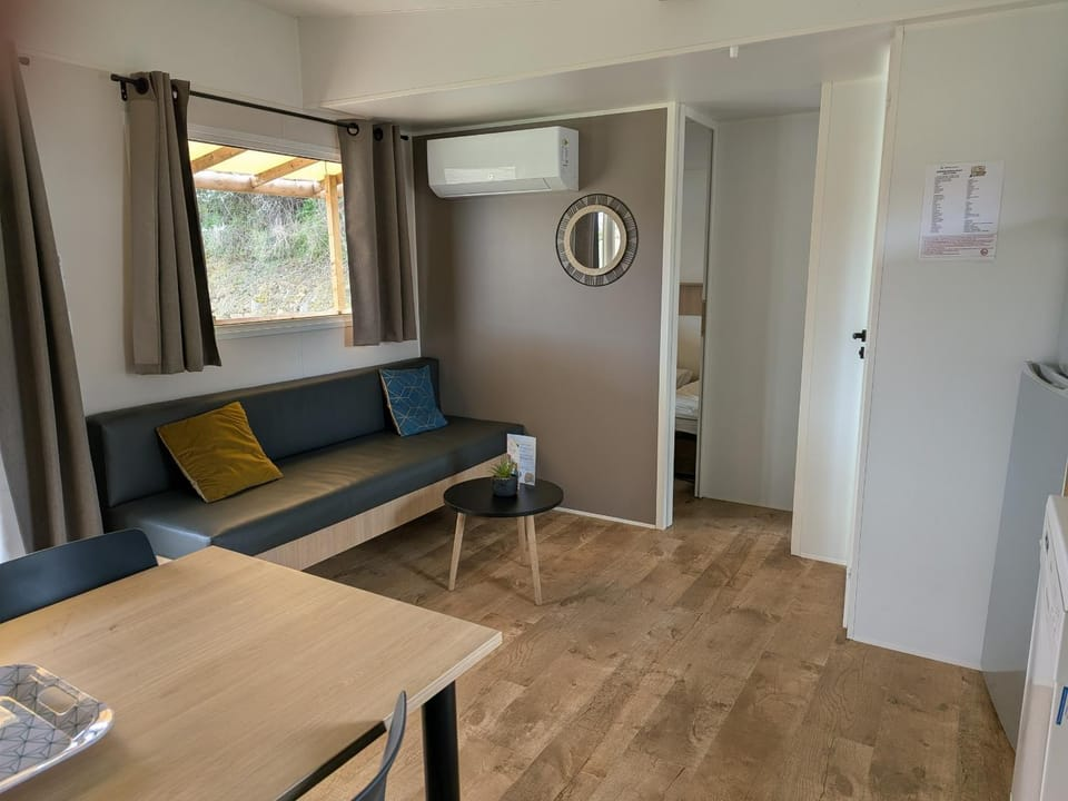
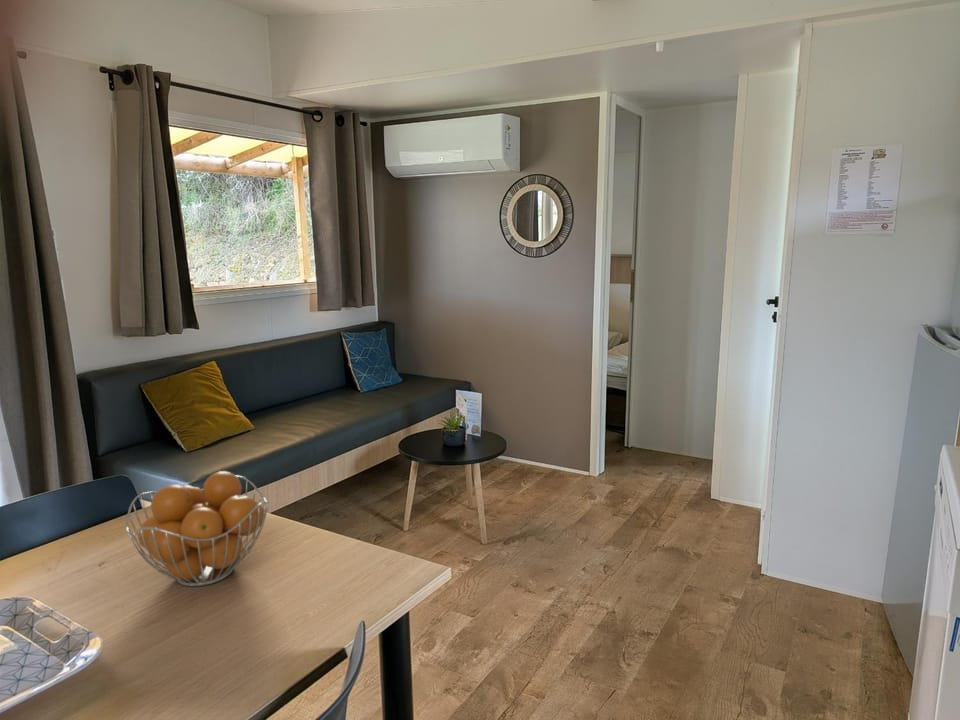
+ fruit basket (201, 527)
